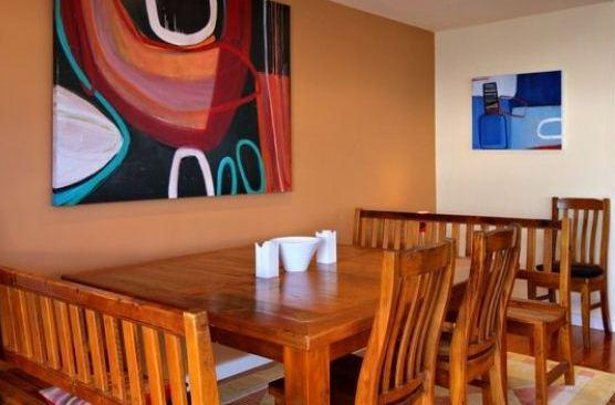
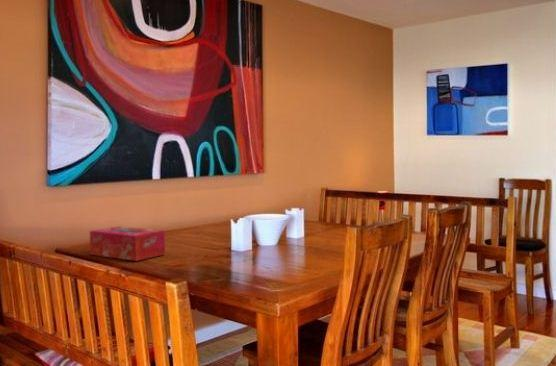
+ tissue box (126, 242)
